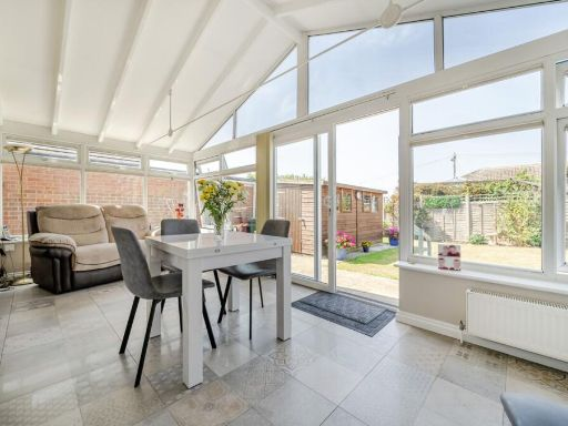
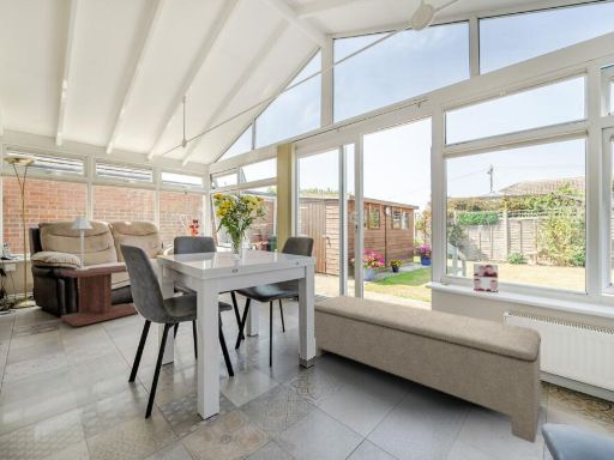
+ side table (102, 292)
+ bench (405, 343)
+ table lamp (82, 243)
